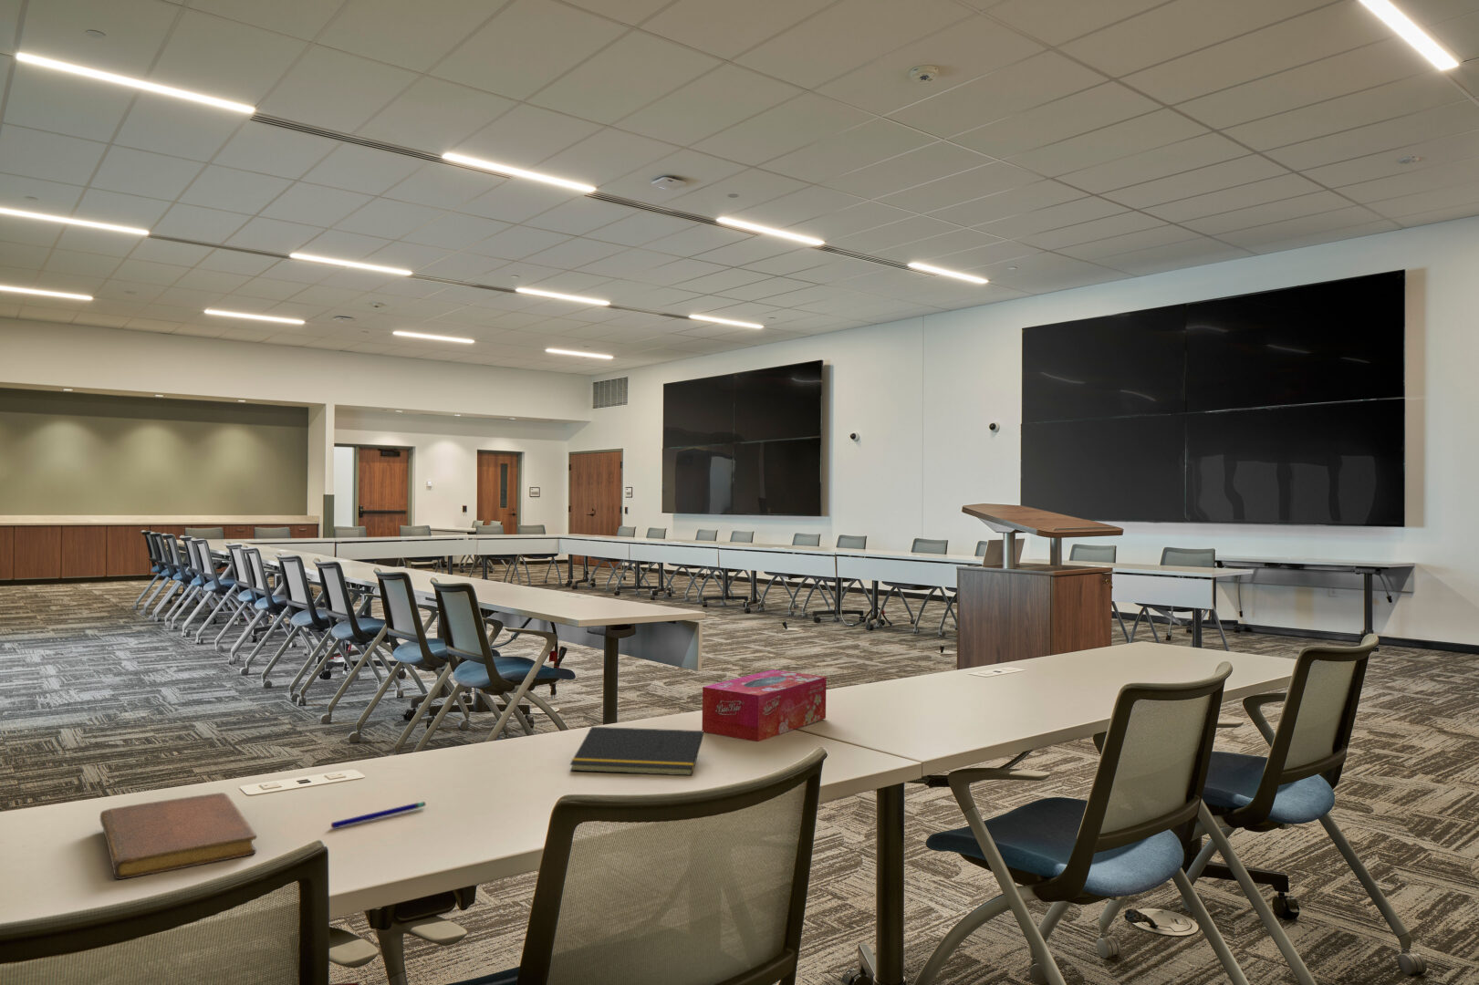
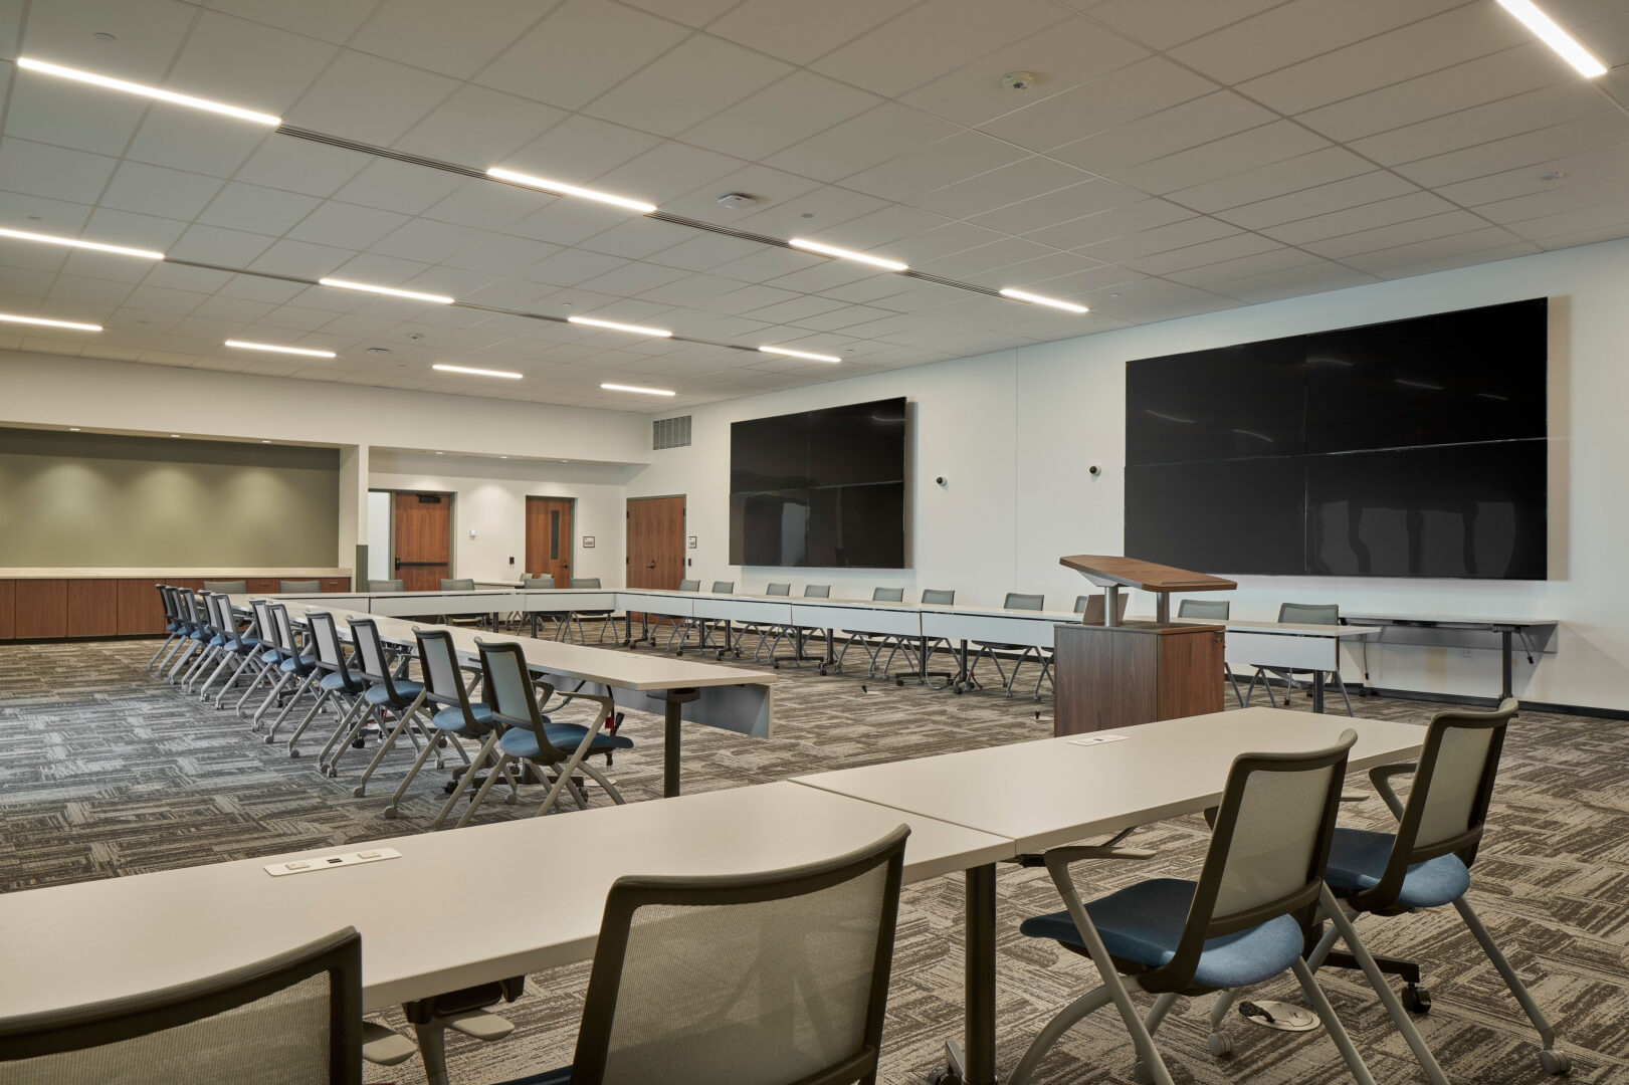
- notebook (175, 831)
- tissue box (765, 702)
- pen (379, 814)
- notepad (639, 750)
